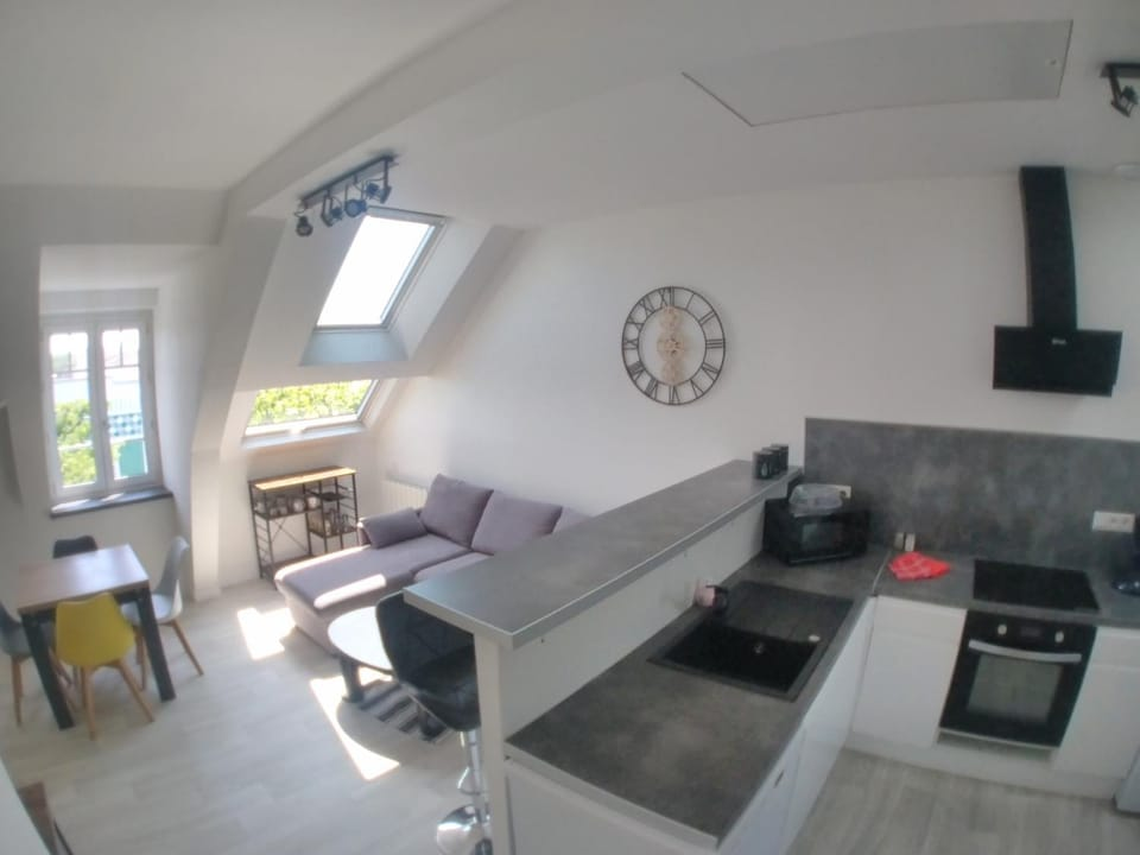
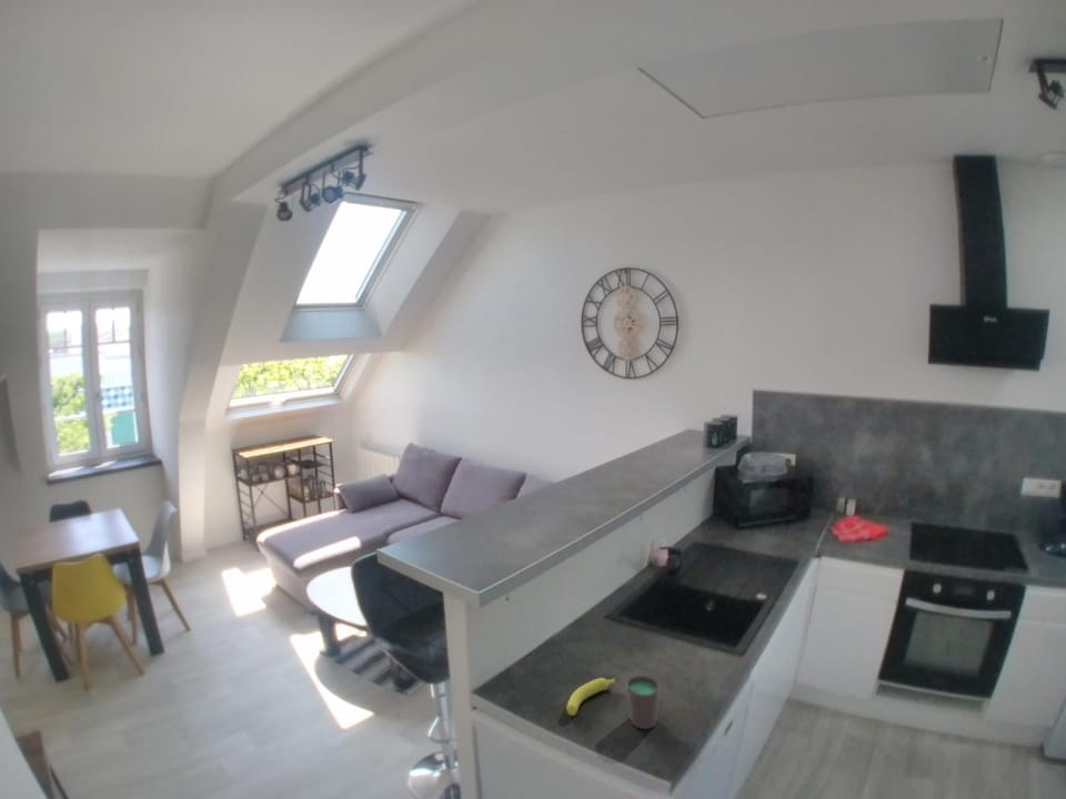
+ cup (643, 702)
+ banana (589, 694)
